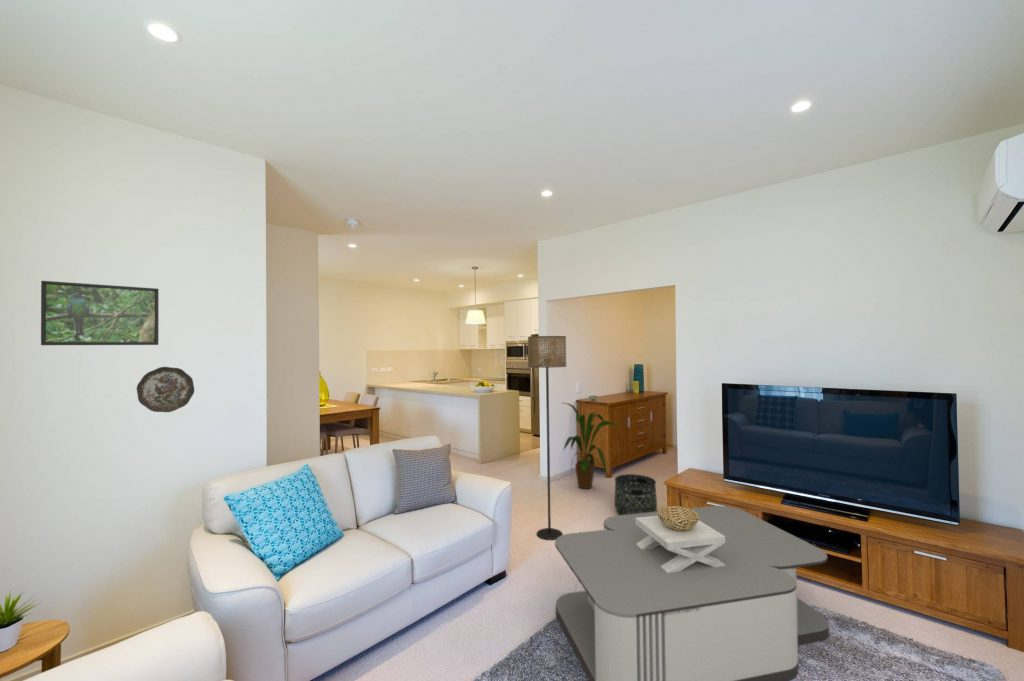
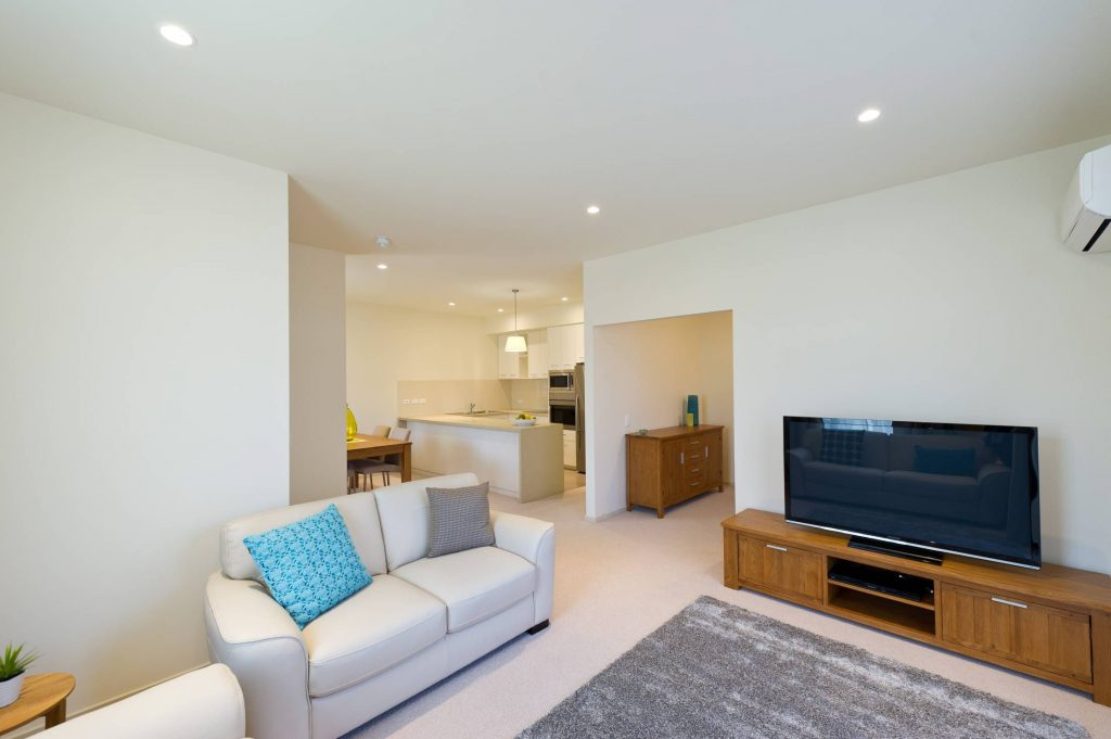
- coffee table (685, 583)
- decorative bowl (678, 532)
- floor lamp (548, 434)
- house plant (591, 445)
- basket (635, 496)
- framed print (103, 315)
- decorative plate (166, 389)
